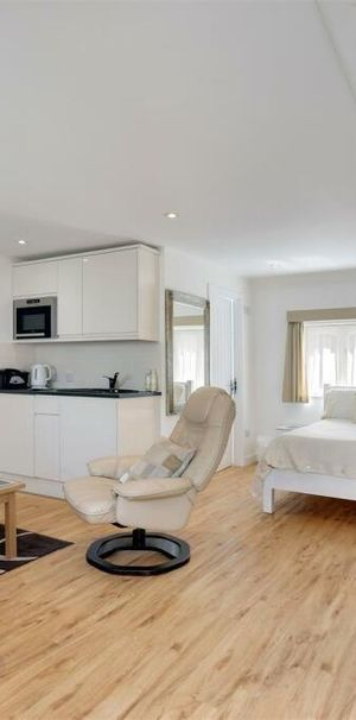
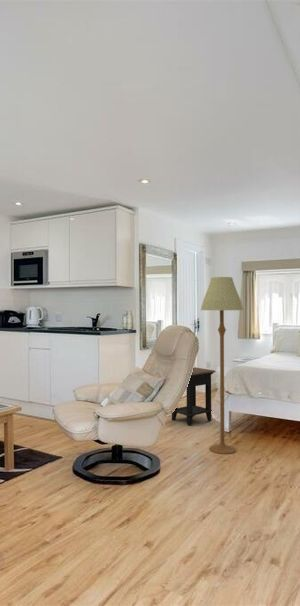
+ floor lamp (222, 363)
+ side table (191, 395)
